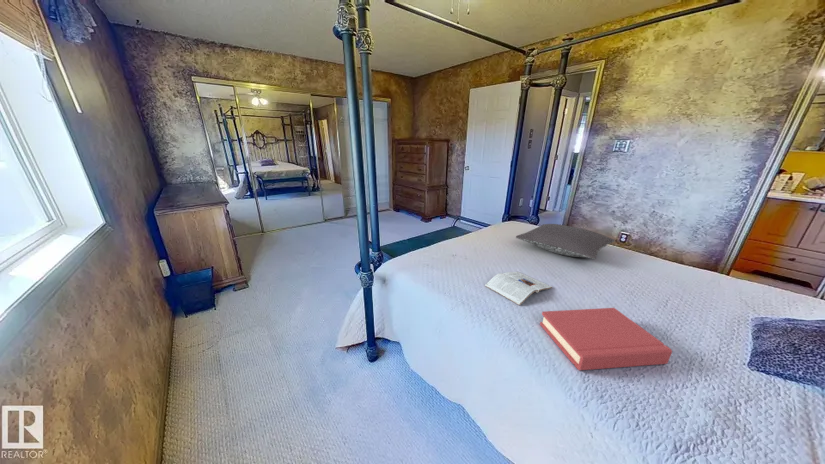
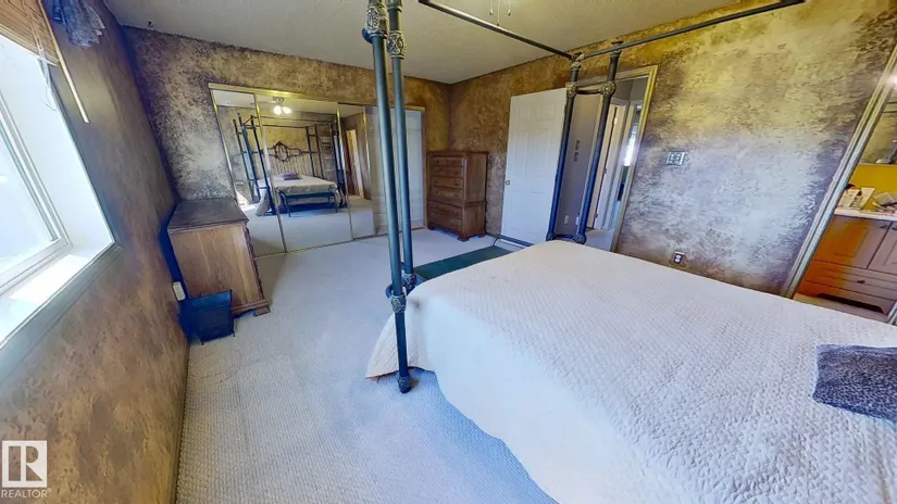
- pillow (564, 238)
- magazine (518, 283)
- hardback book (598, 335)
